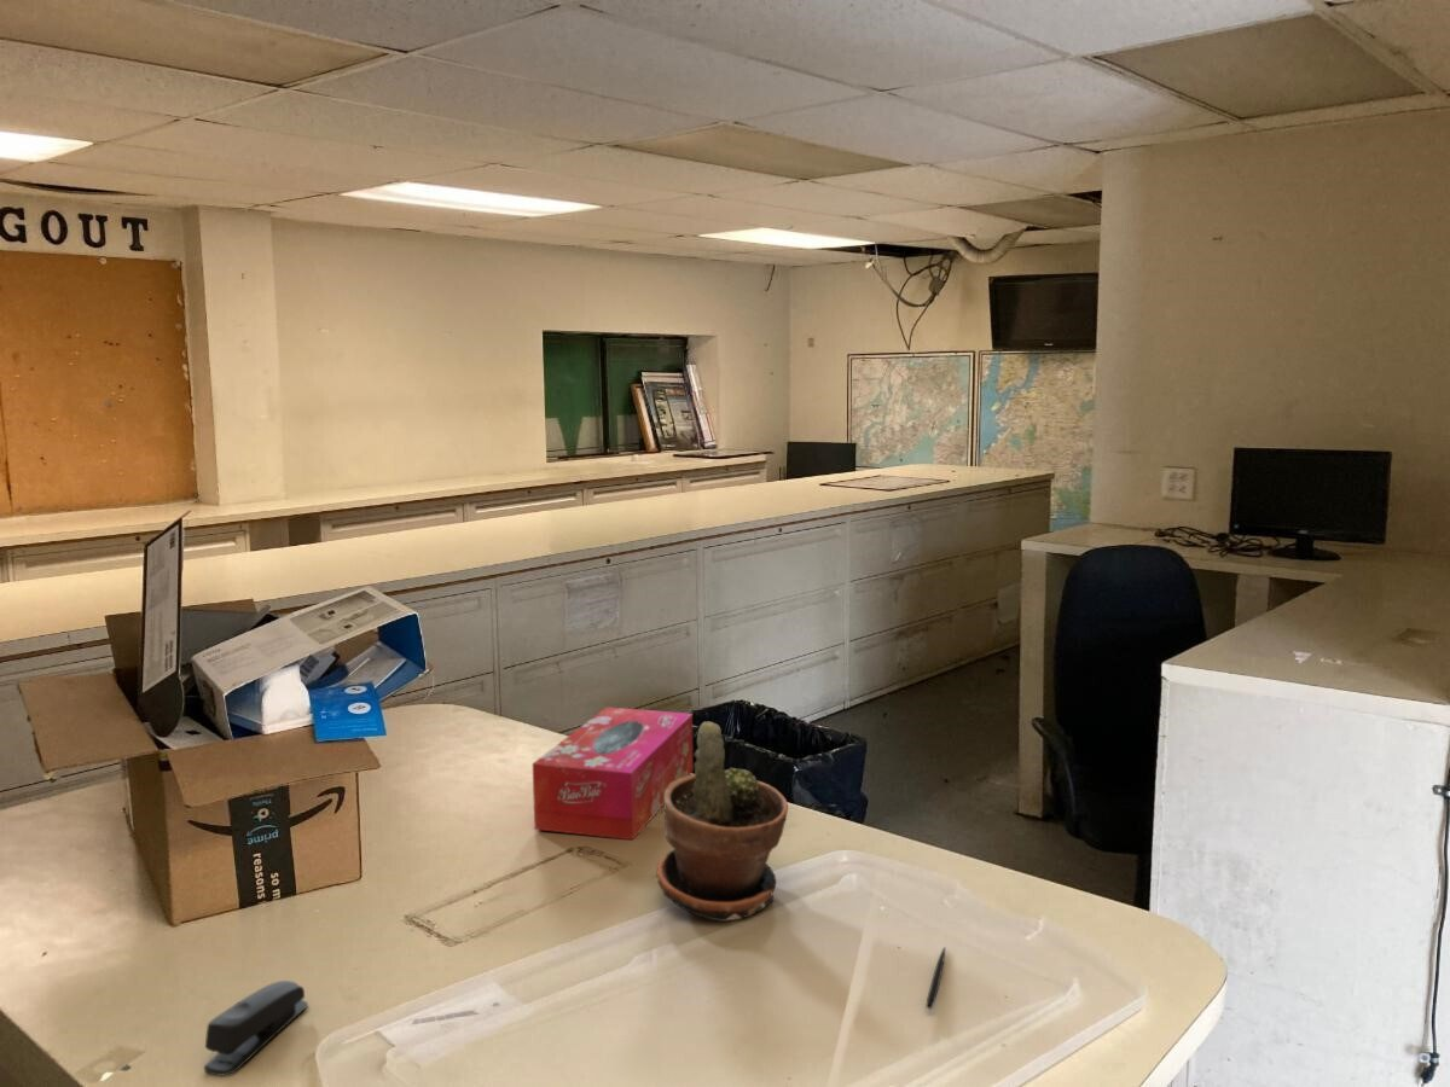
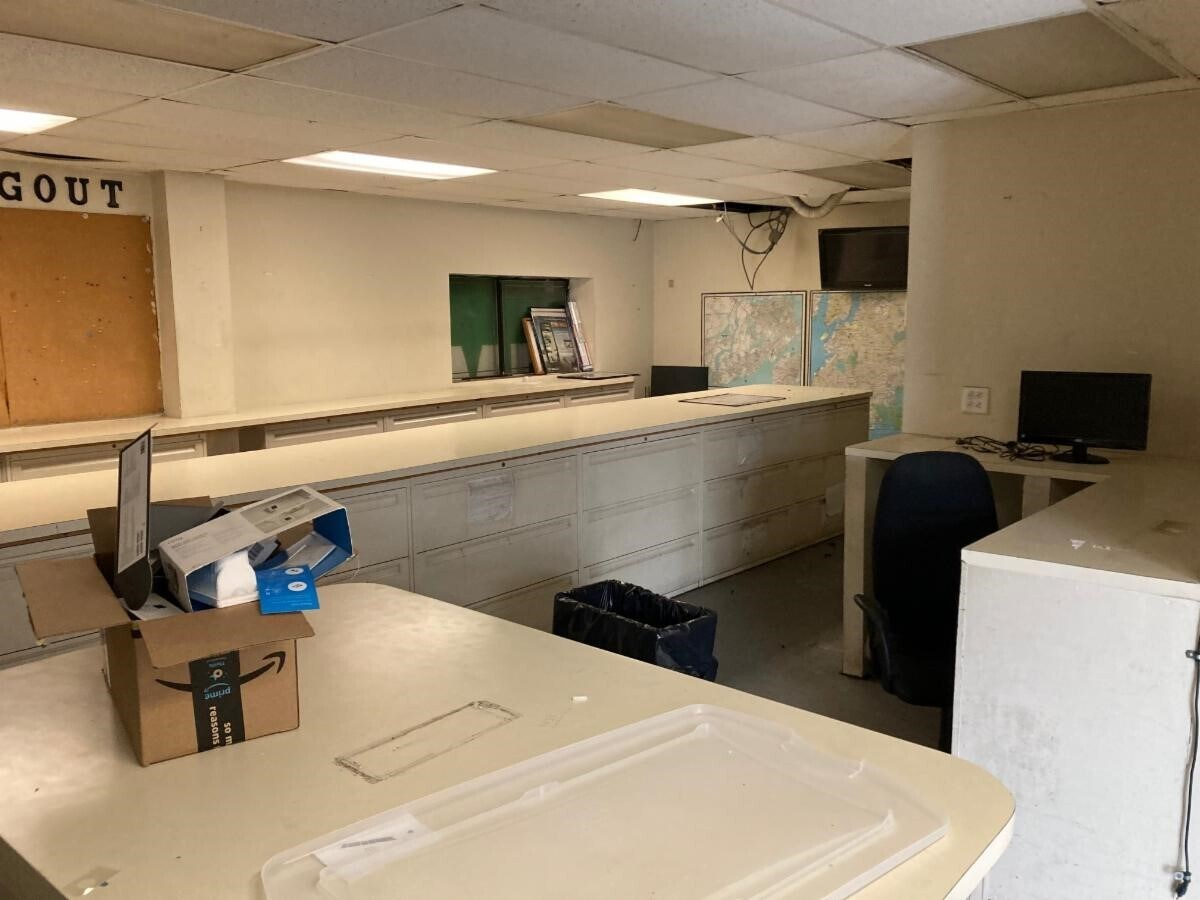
- pen (938, 973)
- tissue box (617, 767)
- potted plant (720, 806)
- stapler (256, 1015)
